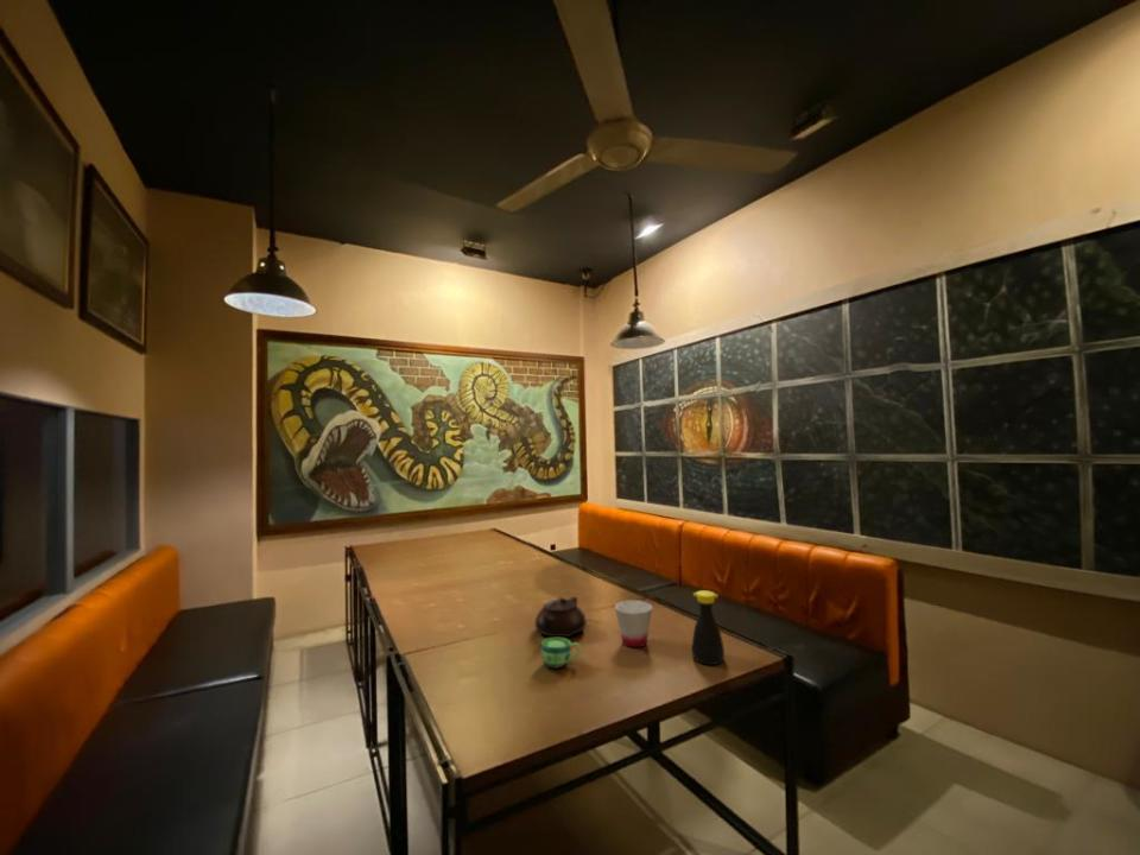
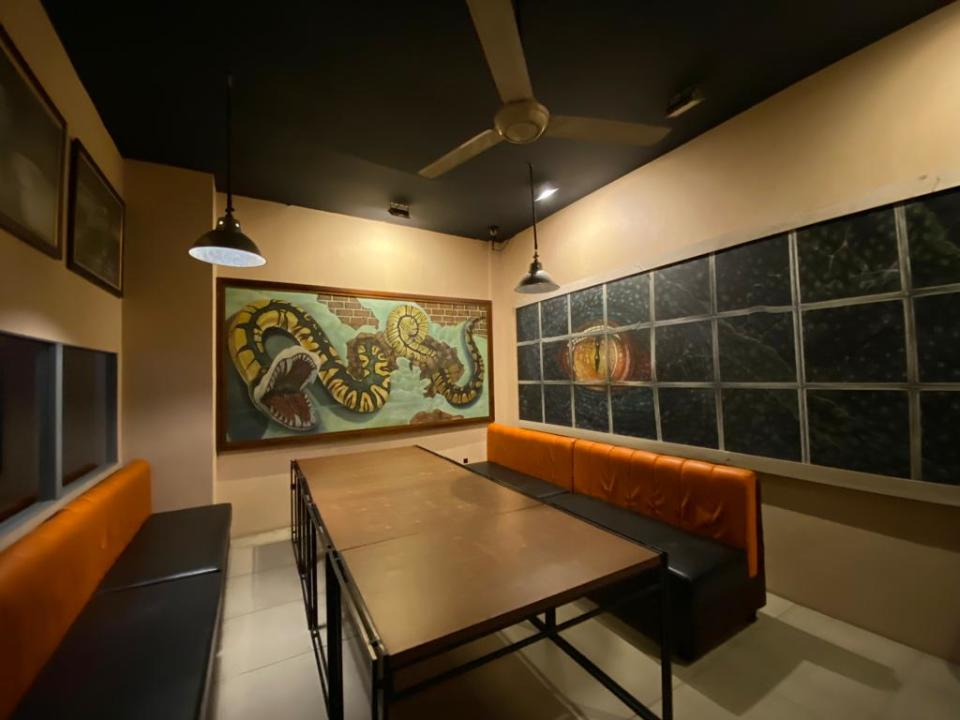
- teapot (562, 614)
- cup (560, 652)
- cup (633, 623)
- bottle (707, 625)
